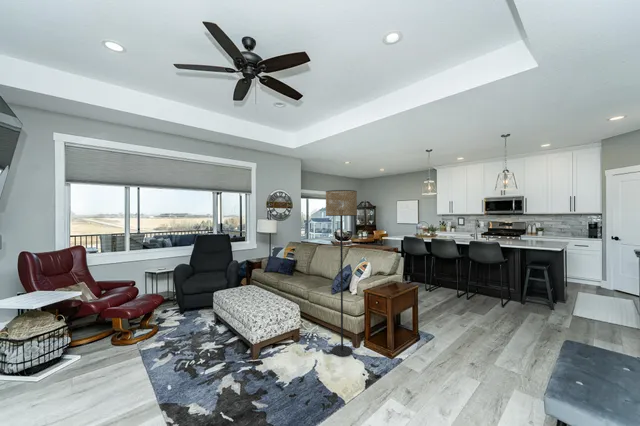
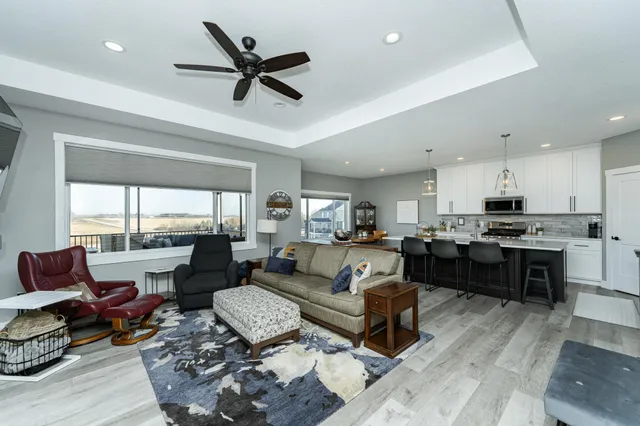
- floor lamp (341, 270)
